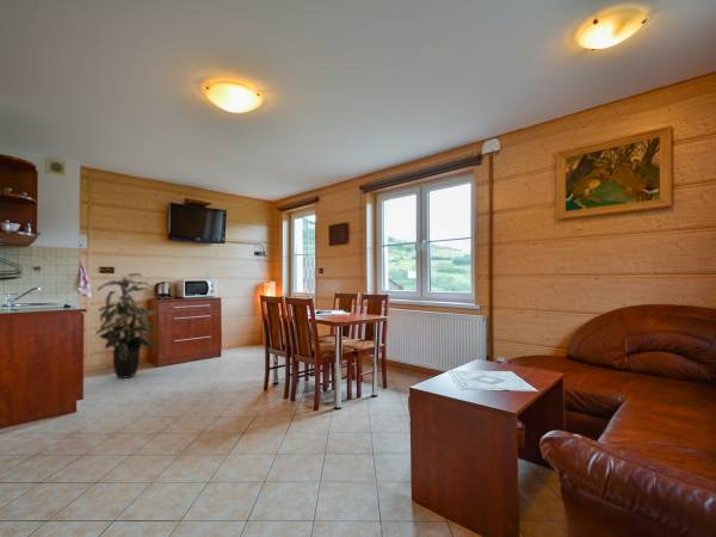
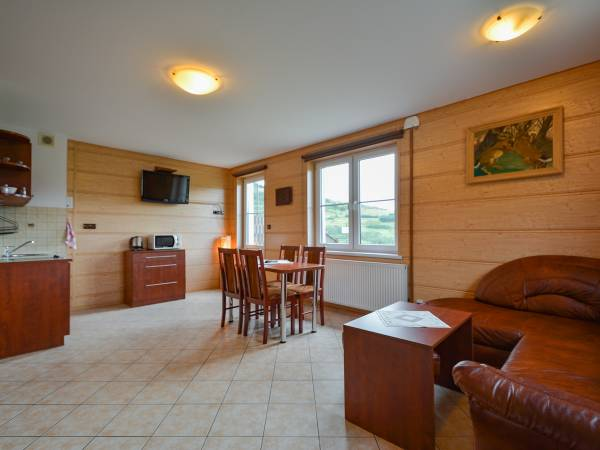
- indoor plant (128, 325)
